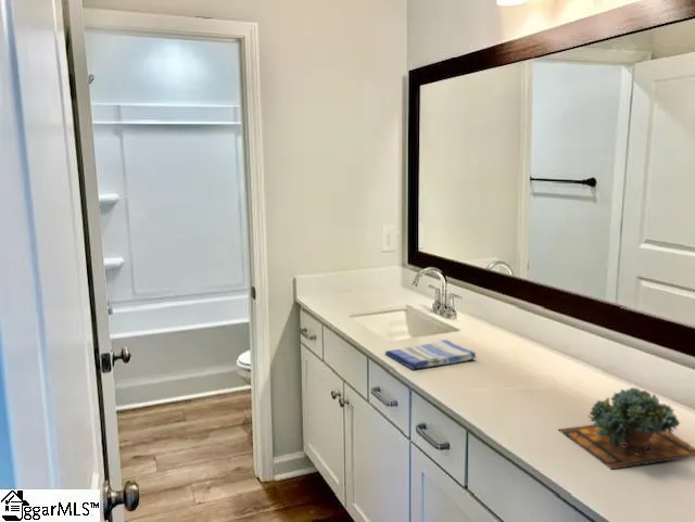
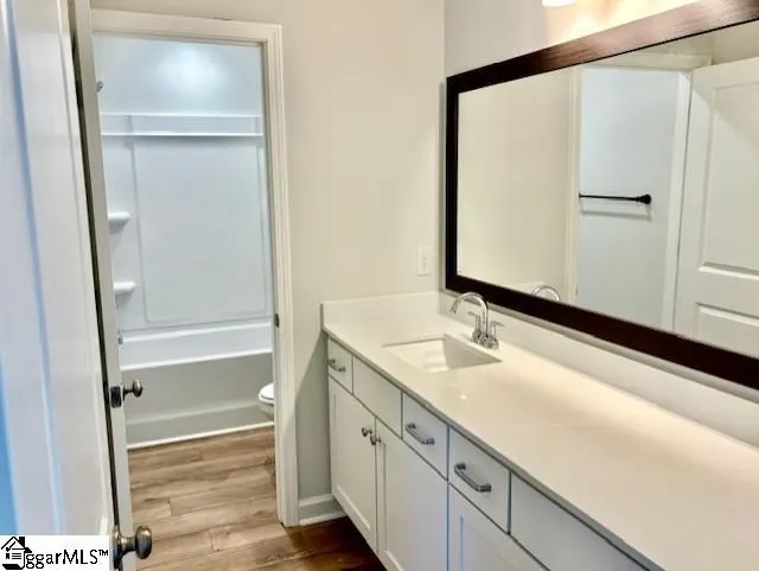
- succulent plant (630, 415)
- dish towel (430, 353)
